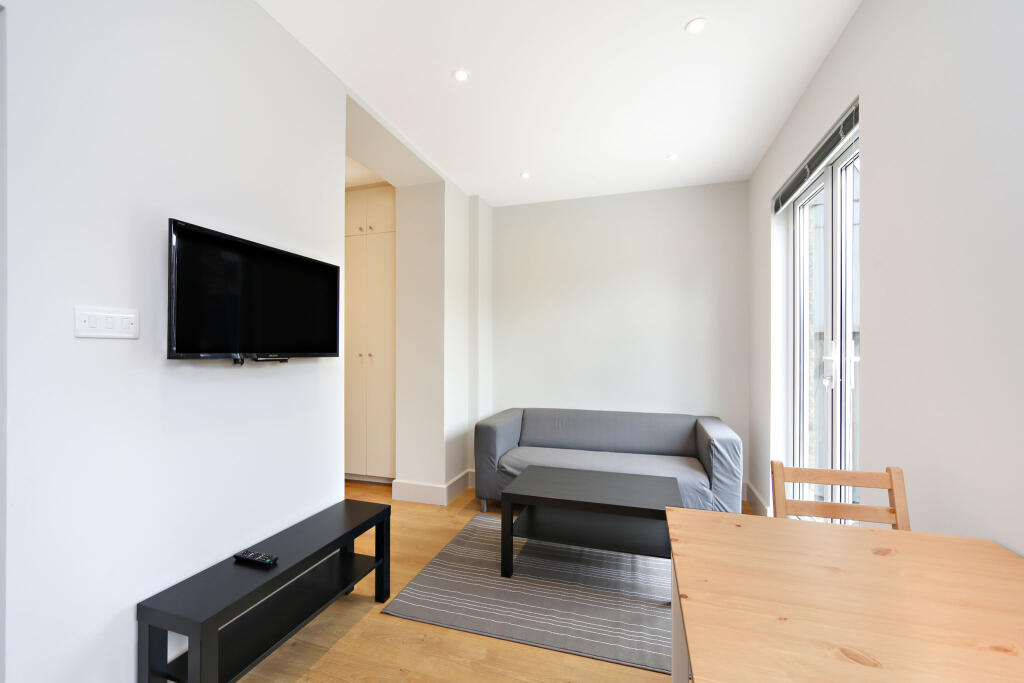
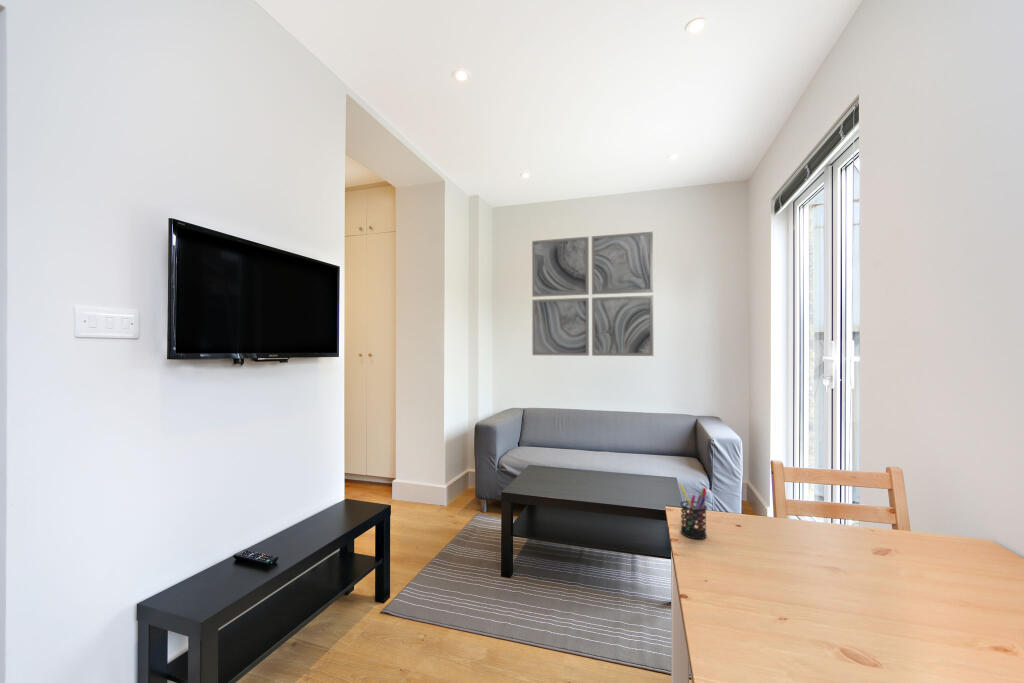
+ wall art (588, 294)
+ pen holder (696, 508)
